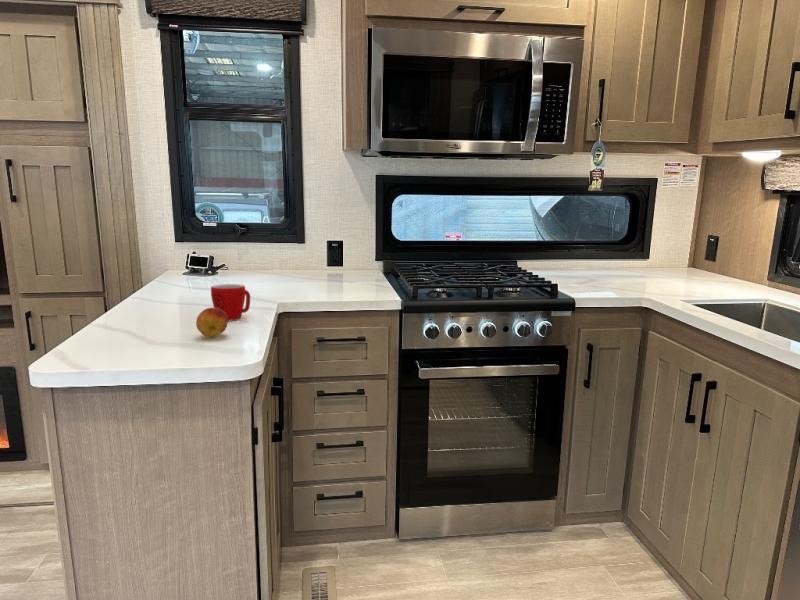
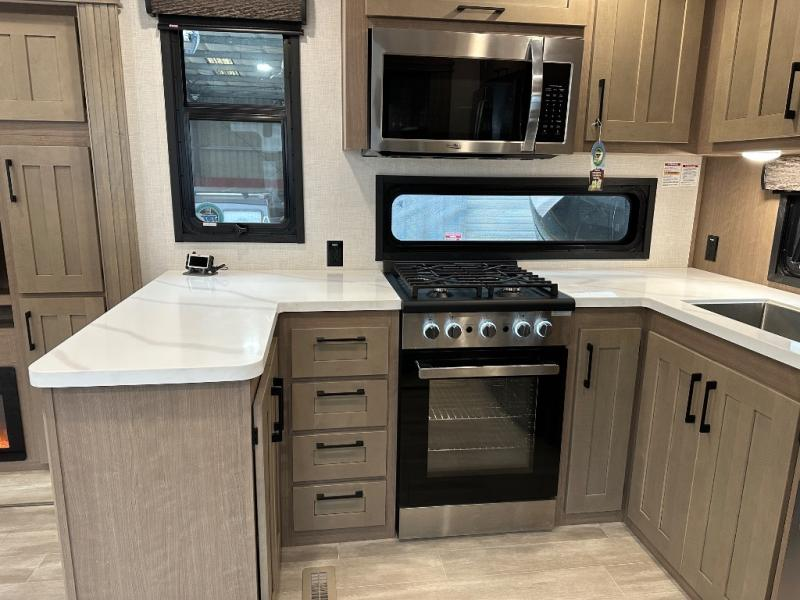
- fruit (211, 322)
- mug (232, 302)
